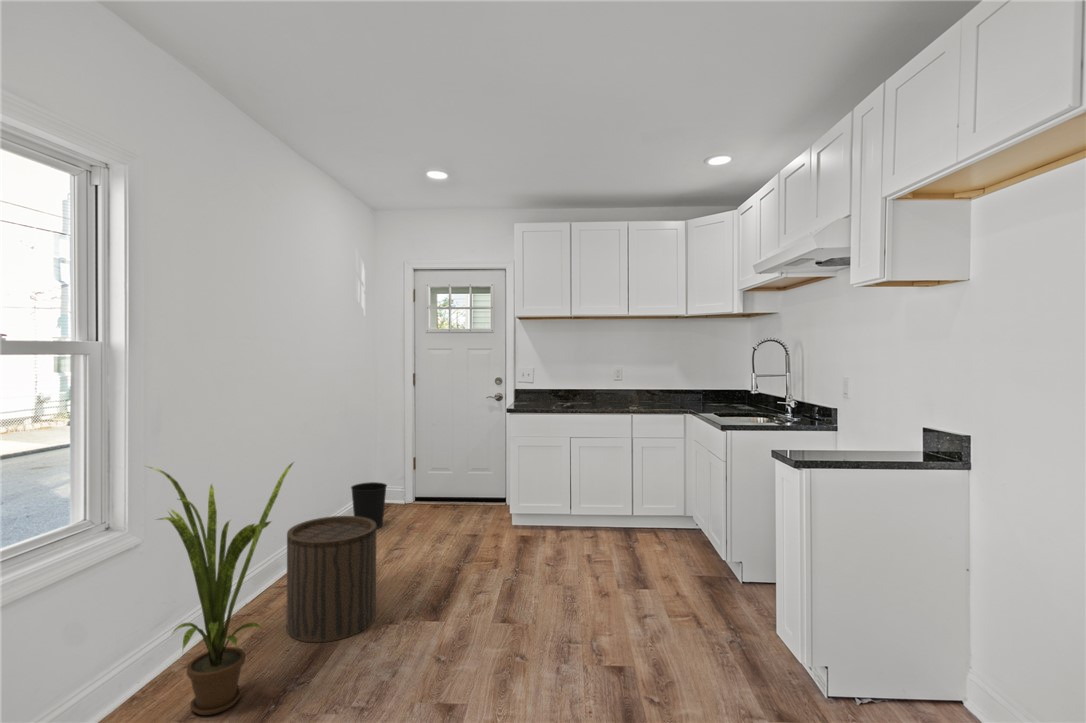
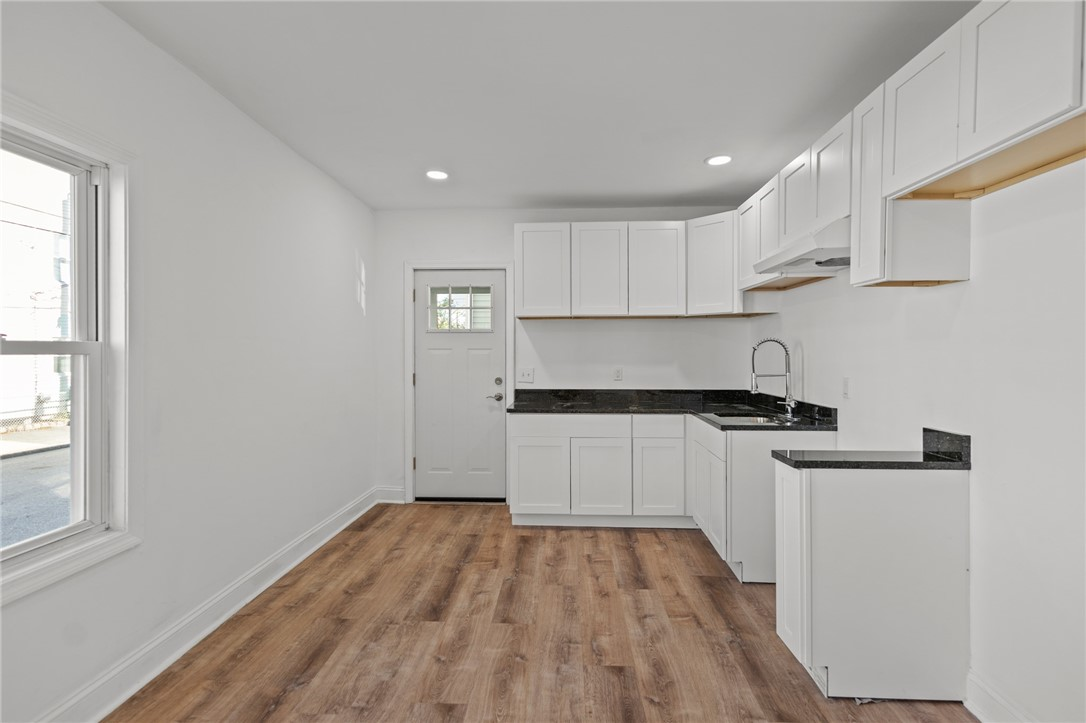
- stool (332, 574)
- wastebasket (369, 506)
- house plant (202, 587)
